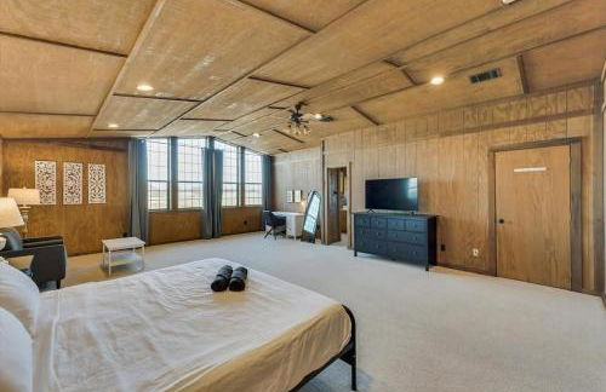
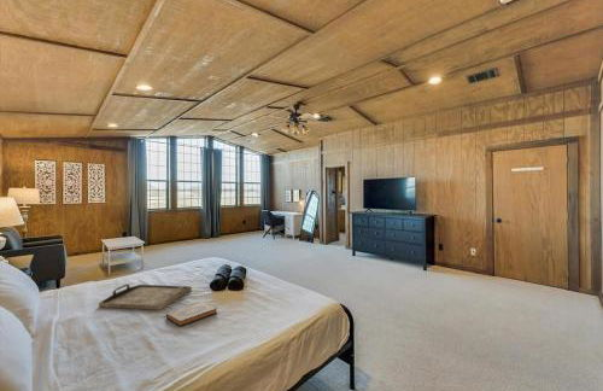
+ serving tray (148, 292)
+ hardback book (192, 313)
